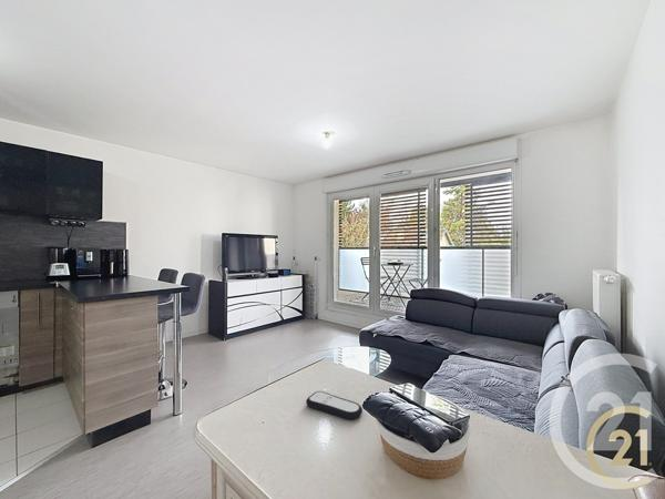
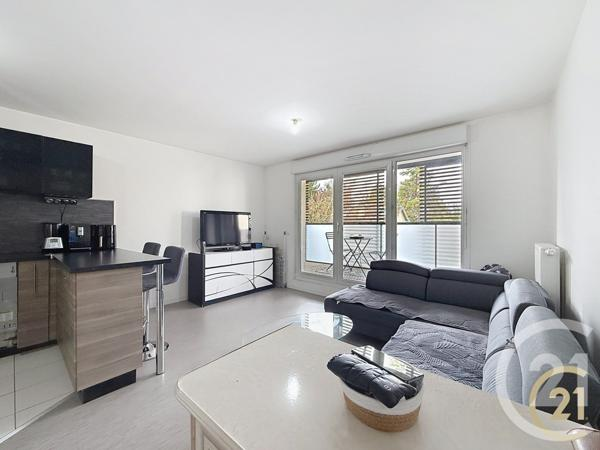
- remote control (334, 404)
